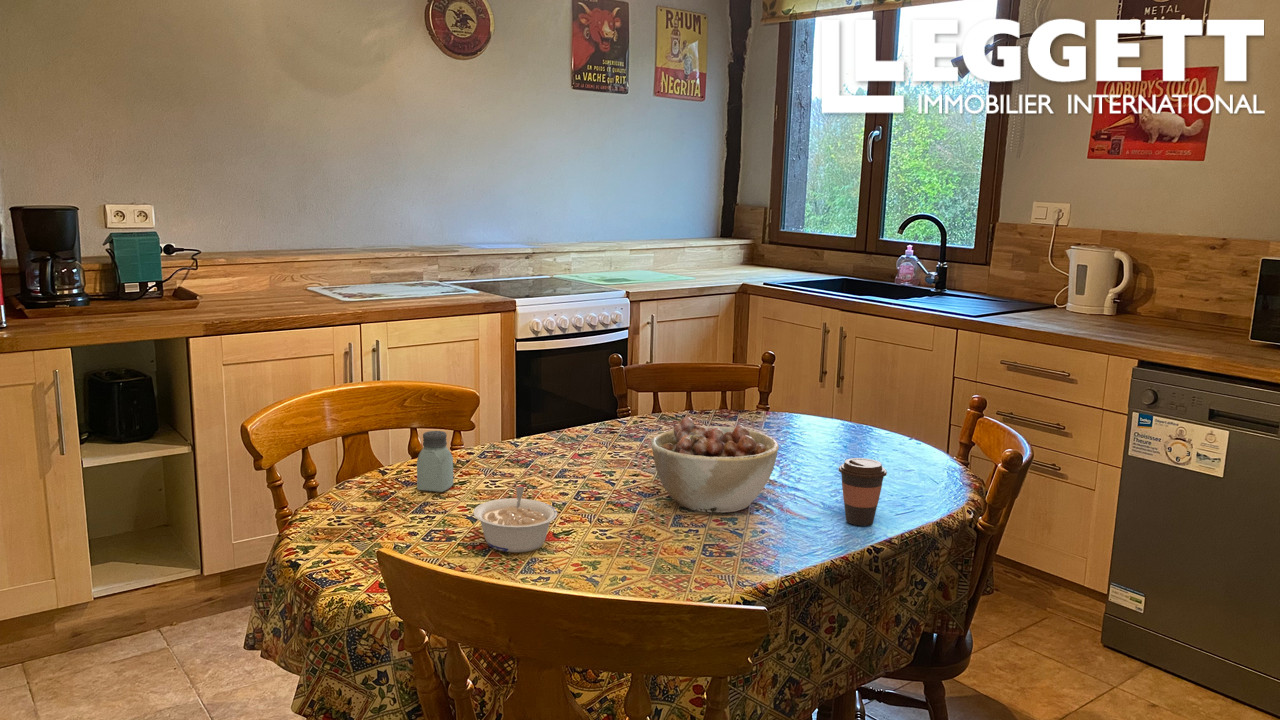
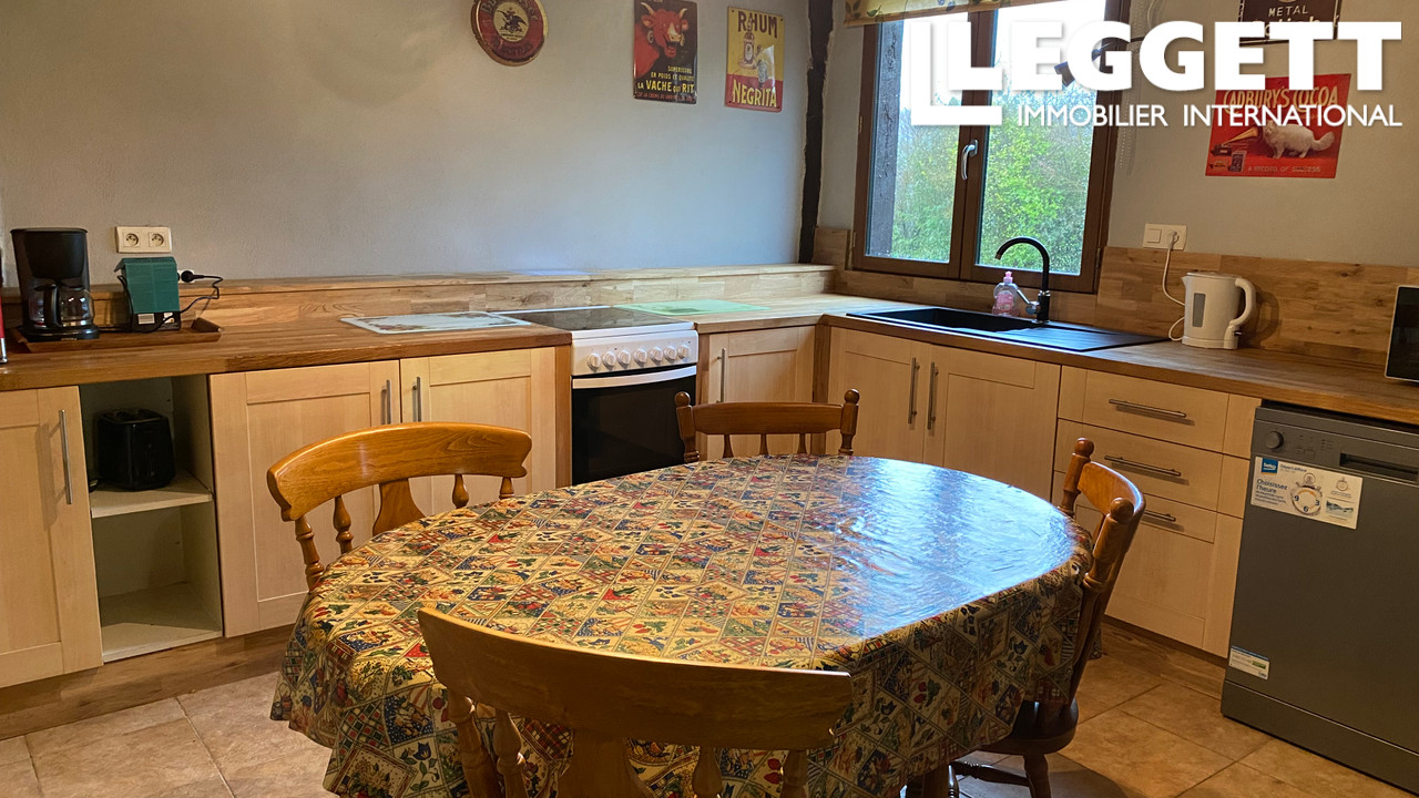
- coffee cup (861, 492)
- saltshaker (435, 460)
- legume (513, 522)
- bowl (713, 460)
